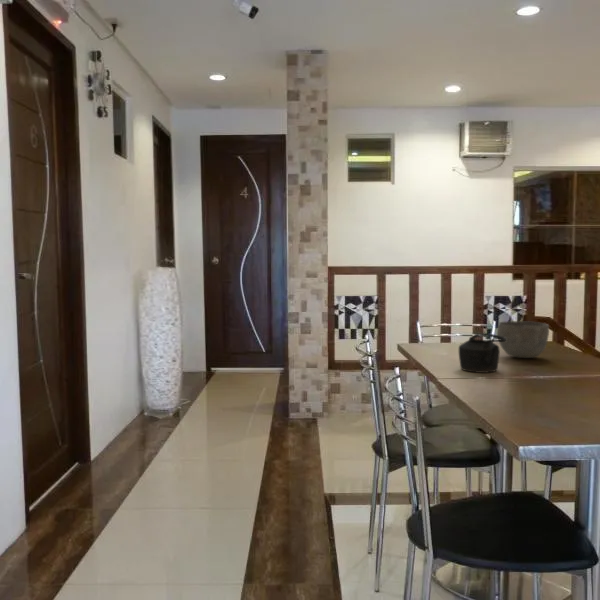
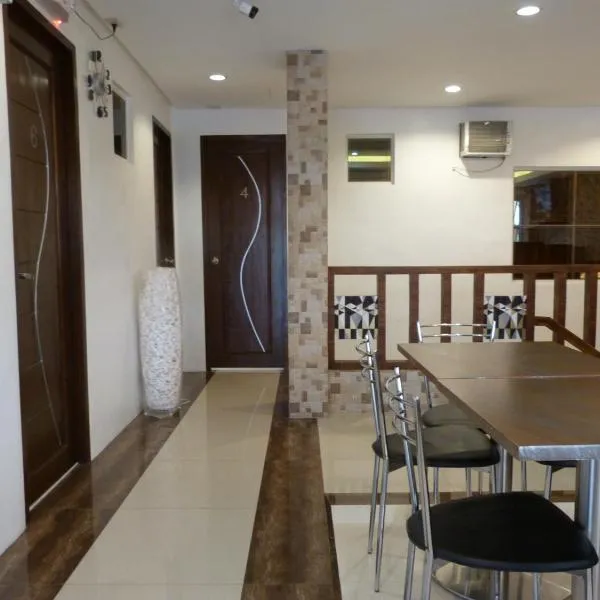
- bowl (522, 340)
- teapot (482, 353)
